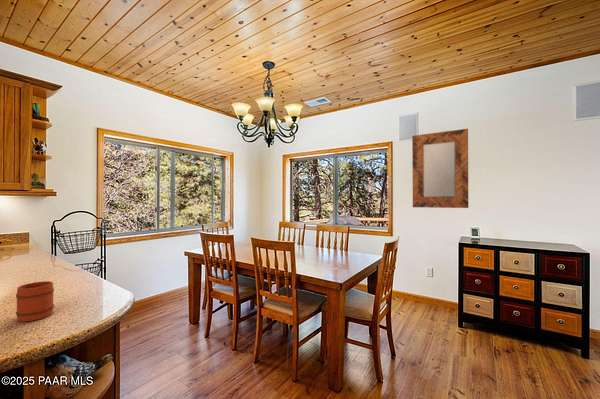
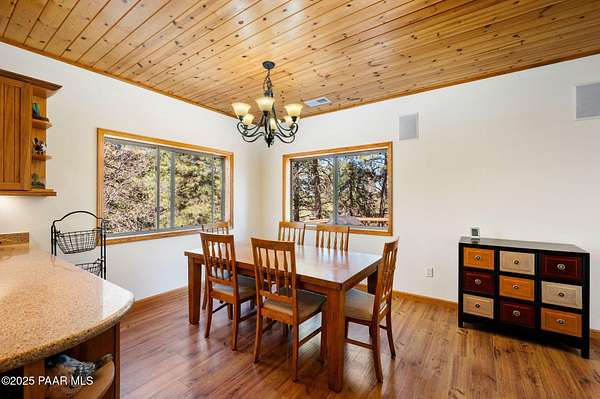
- home mirror (439, 170)
- mug (35, 299)
